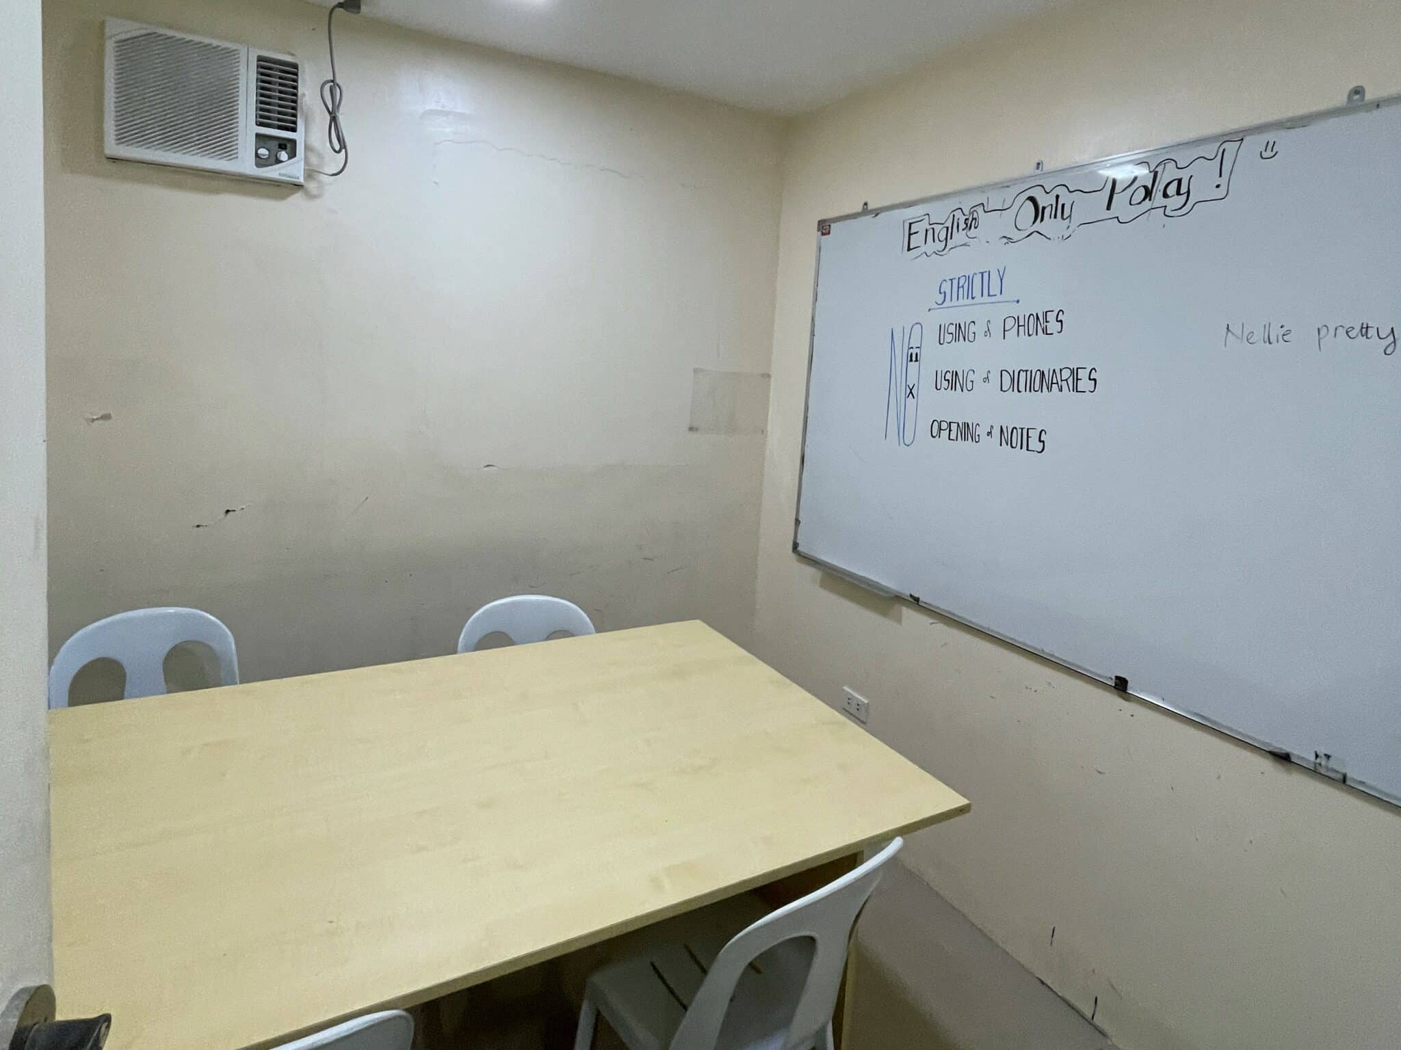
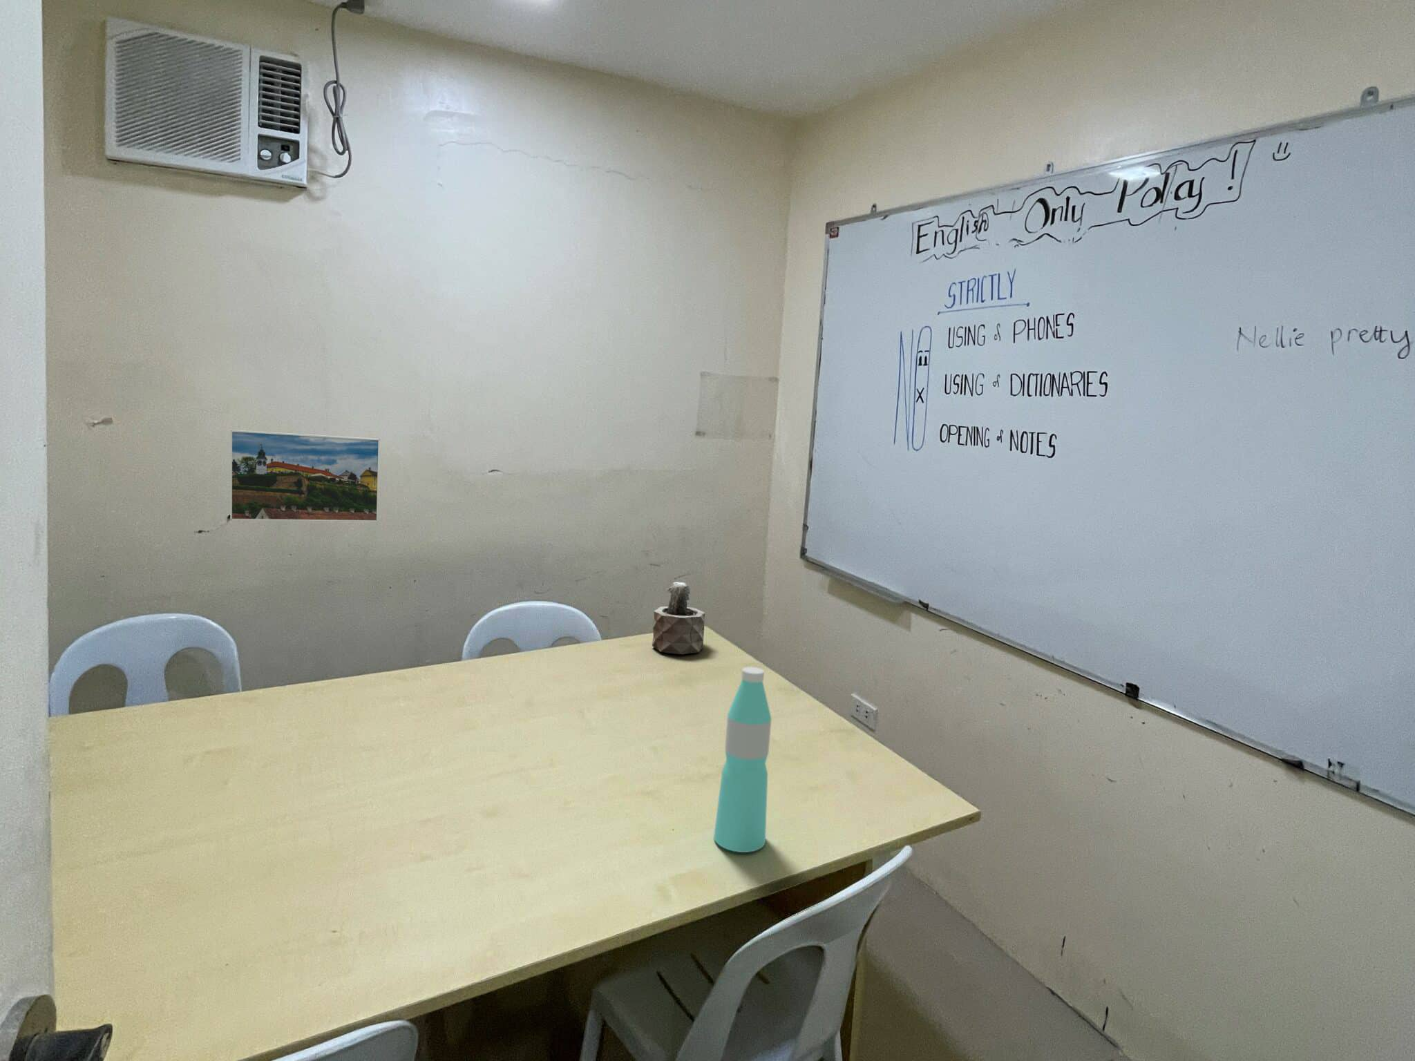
+ water bottle (746, 755)
+ succulent plant (680, 615)
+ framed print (308, 477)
